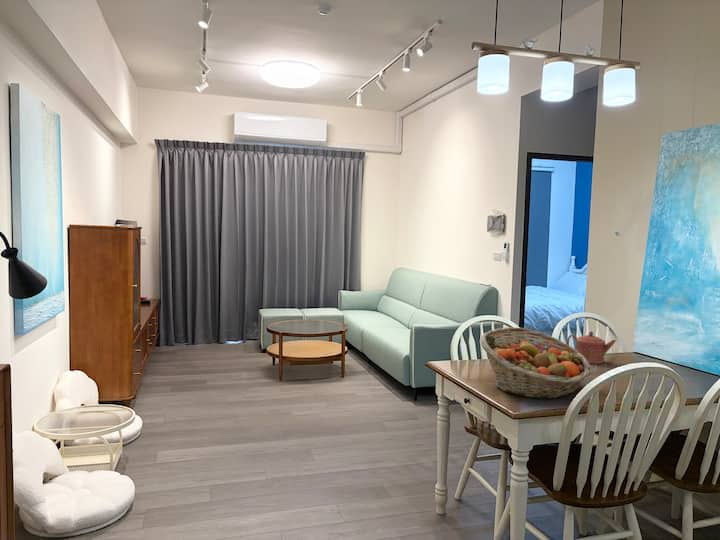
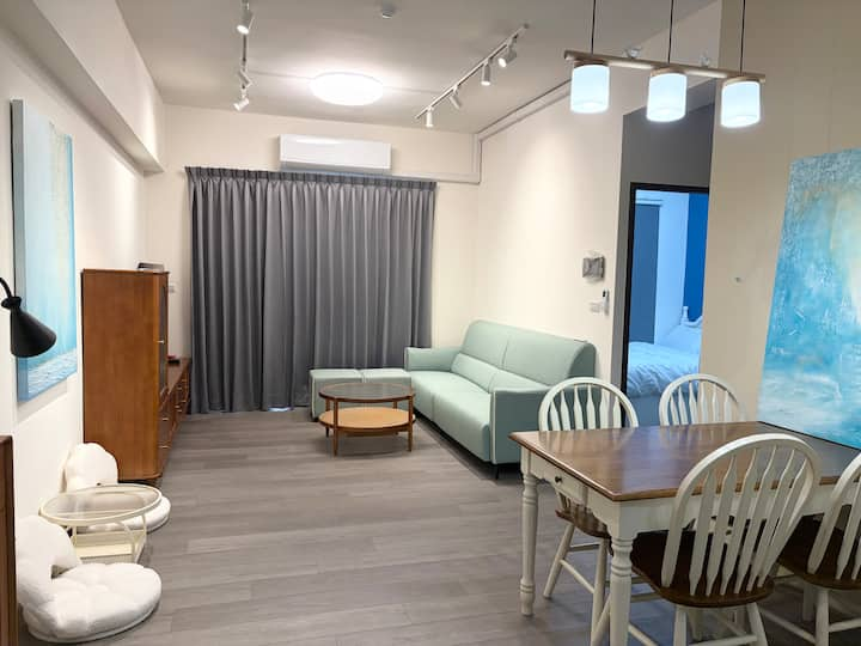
- fruit basket (534, 361)
- teapot (590, 345)
